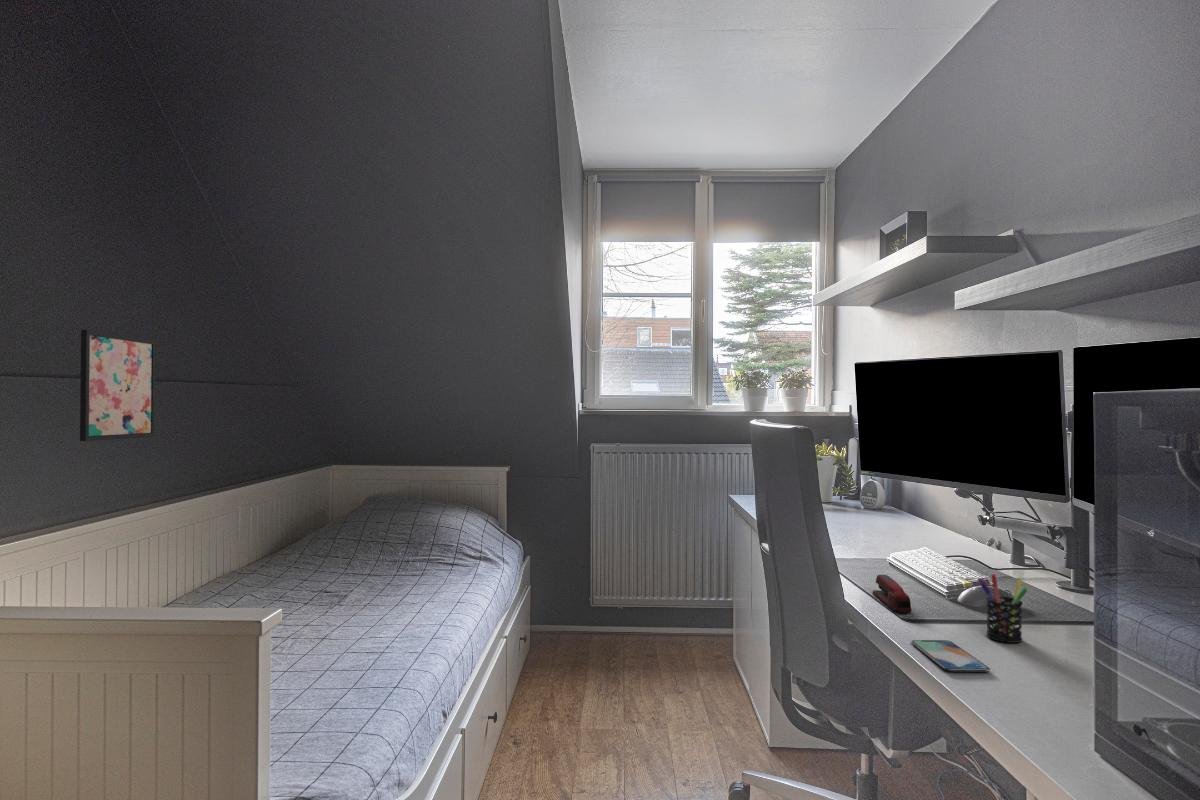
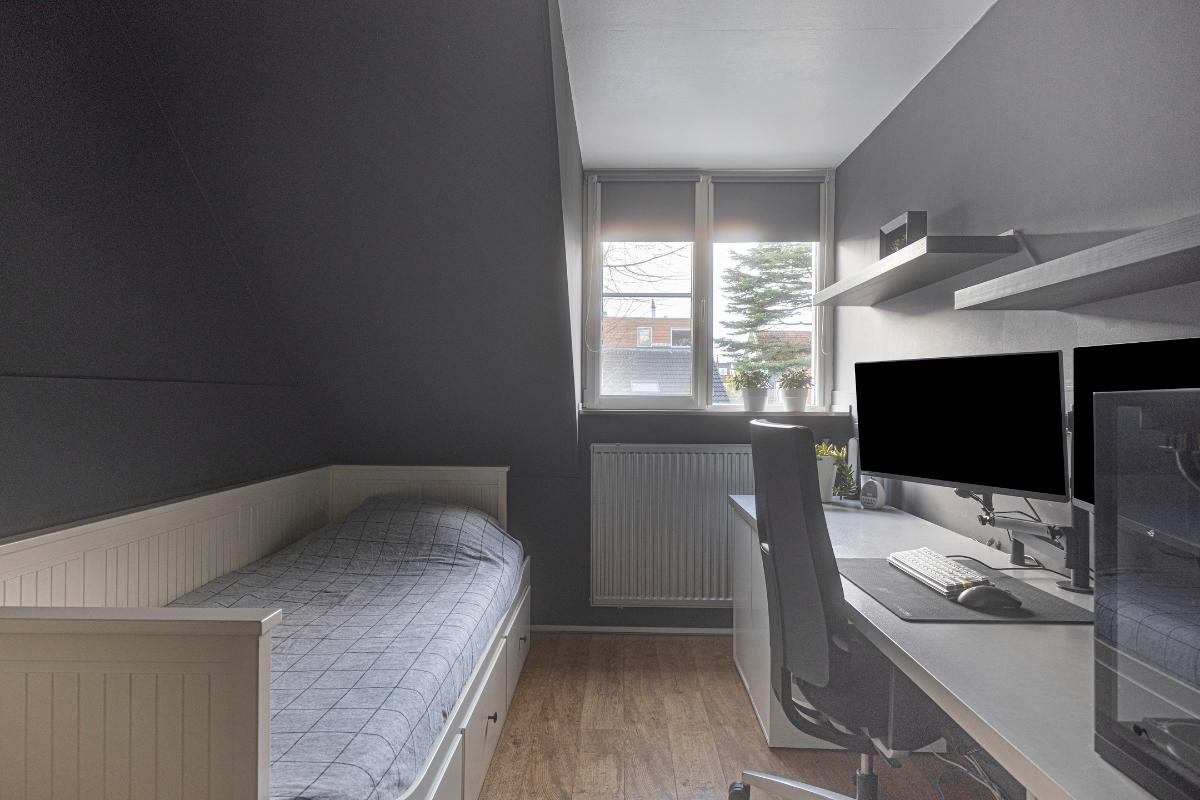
- smartphone (948, 654)
- wall art (120, 387)
- stapler (891, 591)
- pen holder (1006, 606)
